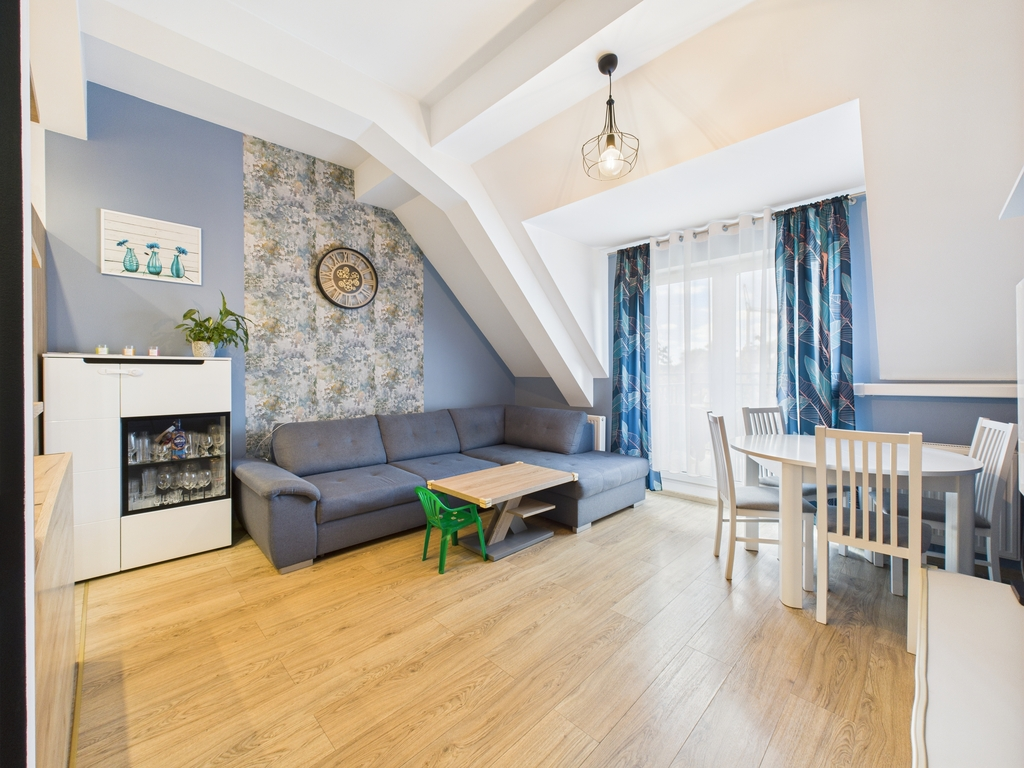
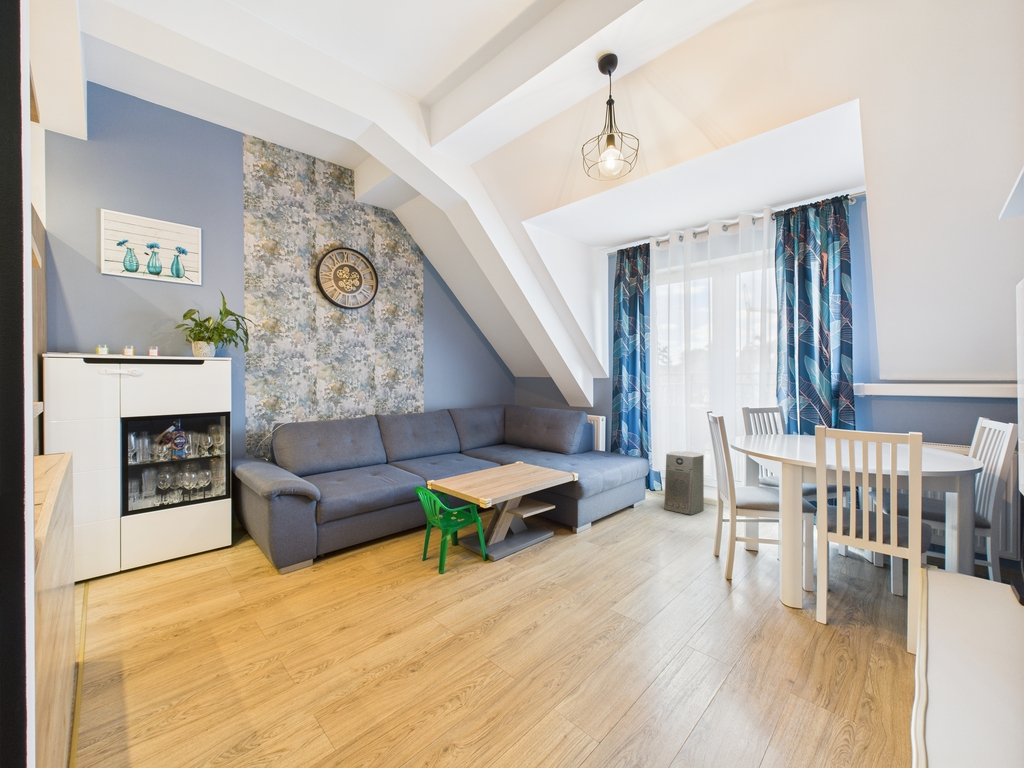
+ fan (685, 480)
